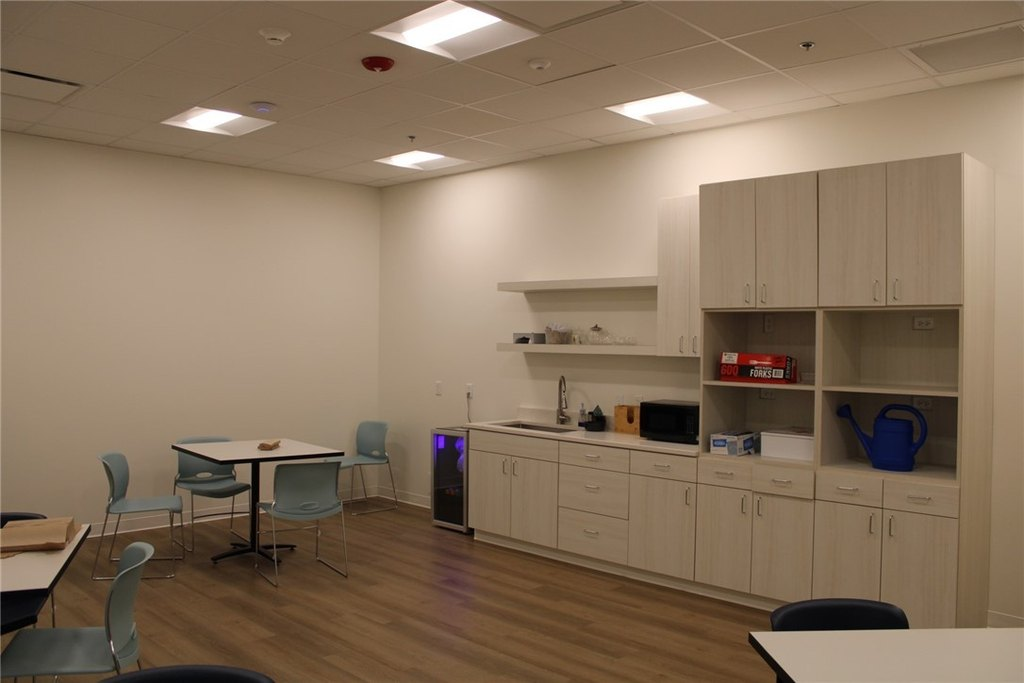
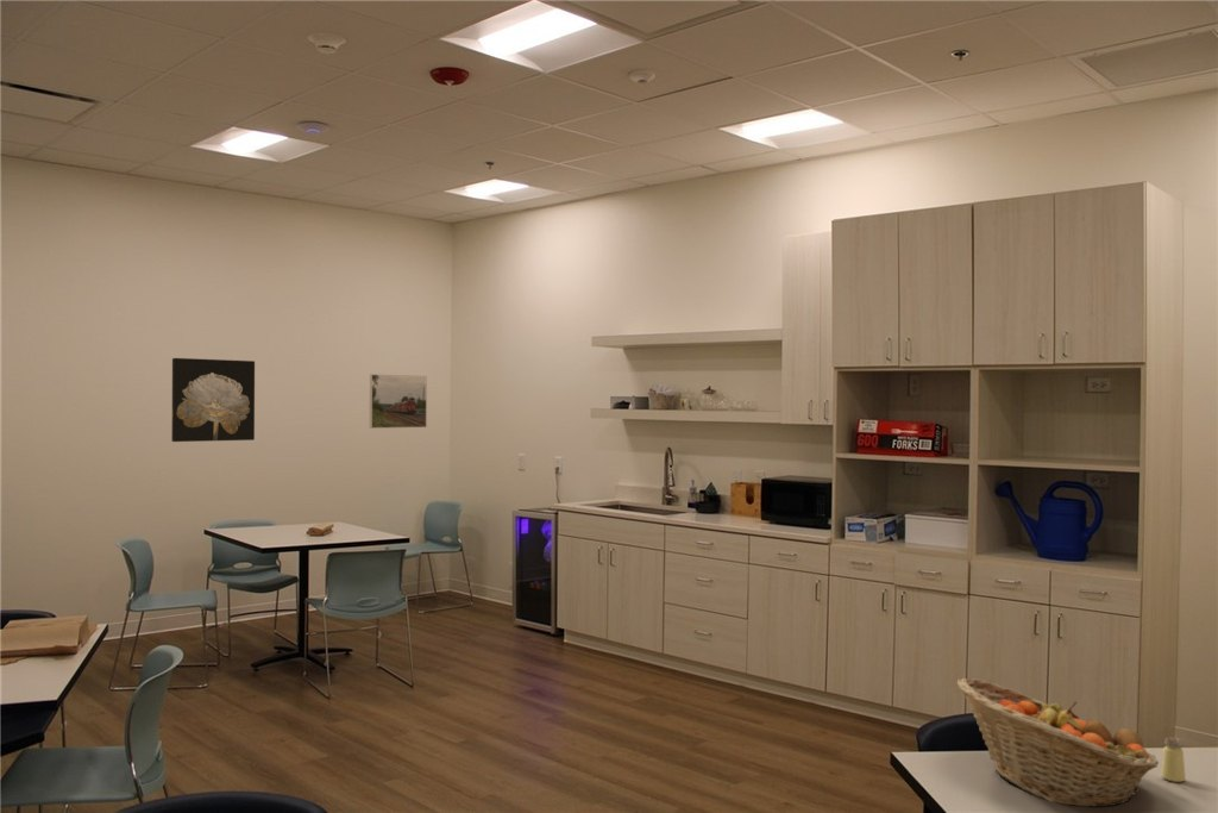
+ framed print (398, 401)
+ wall art (214, 400)
+ fruit basket (1050, 736)
+ saltshaker (1173, 758)
